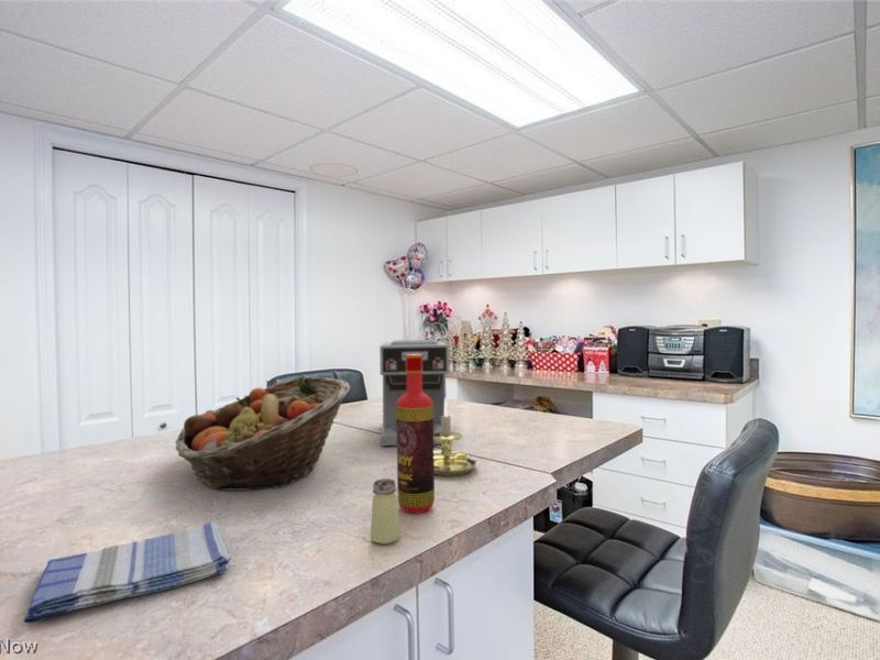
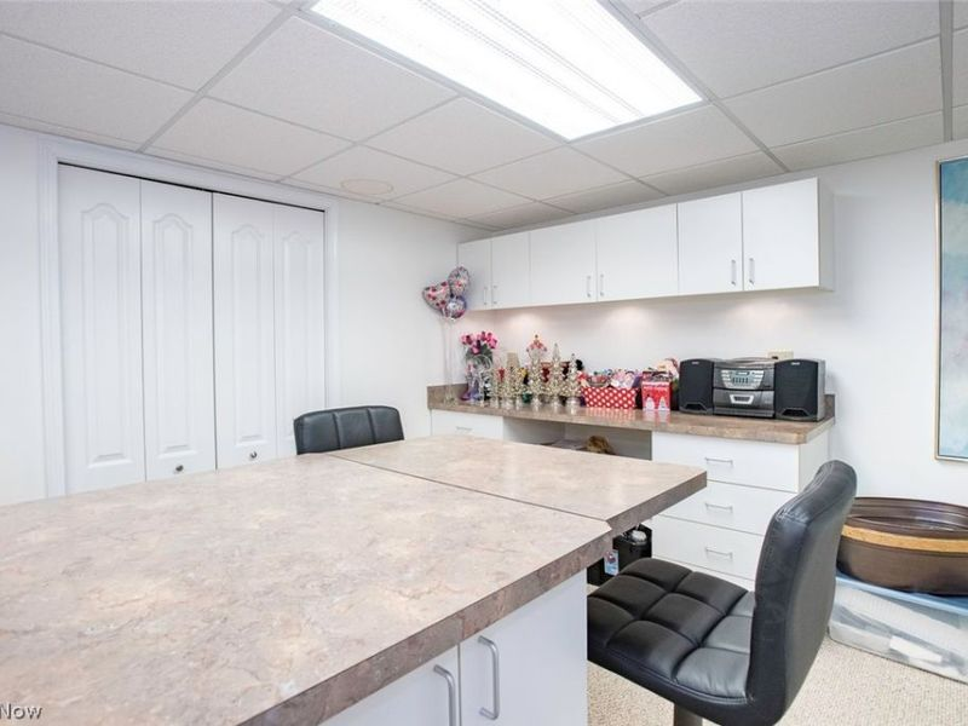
- saltshaker (385, 509)
- dish towel (139, 561)
- candle holder (449, 433)
- coffee maker (406, 387)
- bottle (415, 431)
- fruit basket (265, 425)
